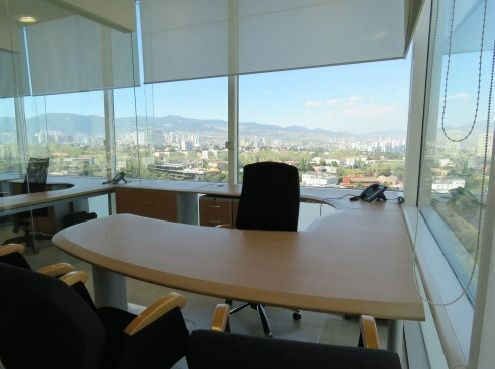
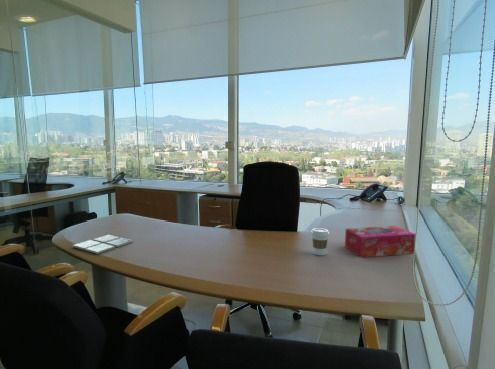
+ drink coaster (103, 243)
+ tissue box (379, 240)
+ coffee cup (319, 241)
